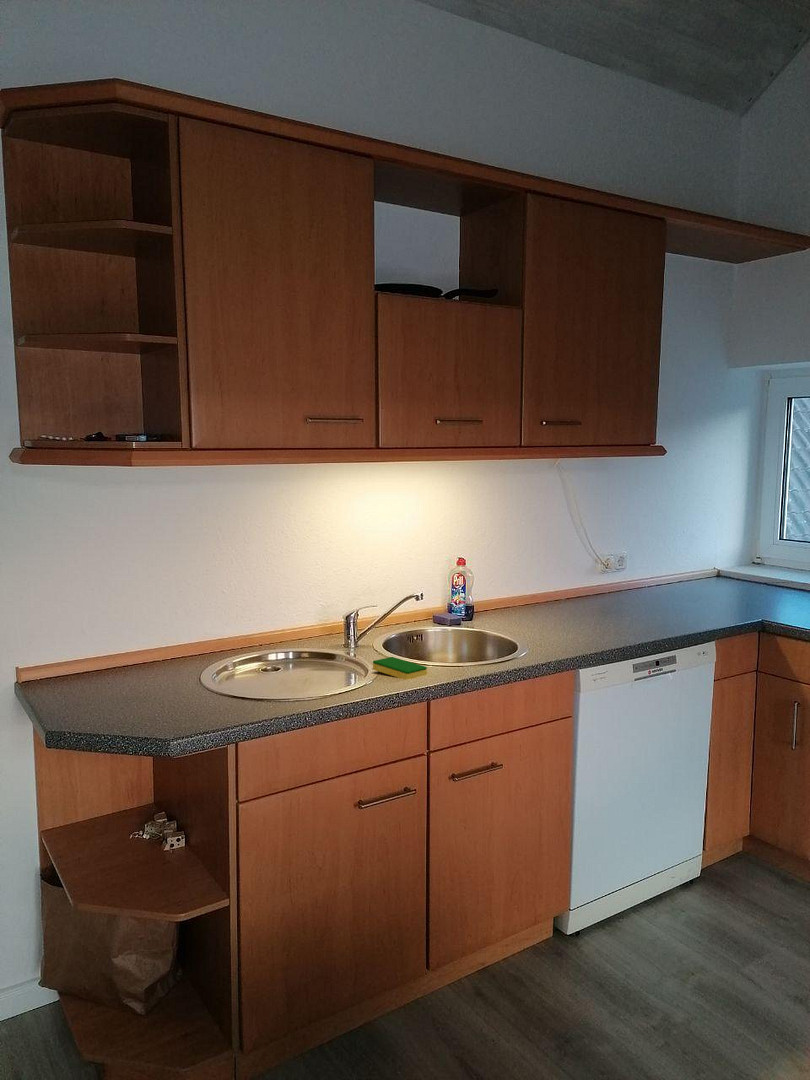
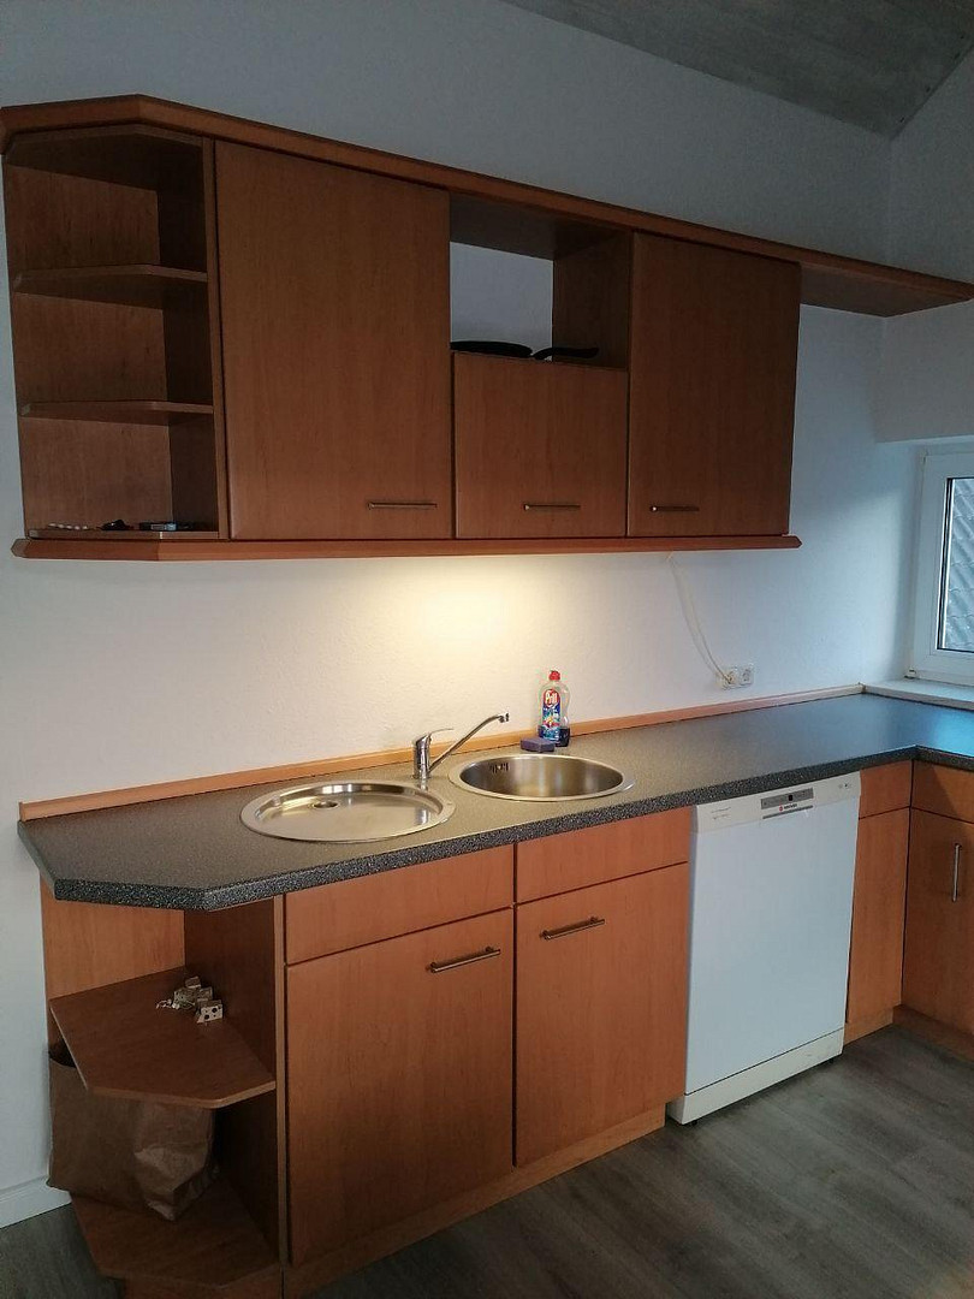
- dish sponge (399, 668)
